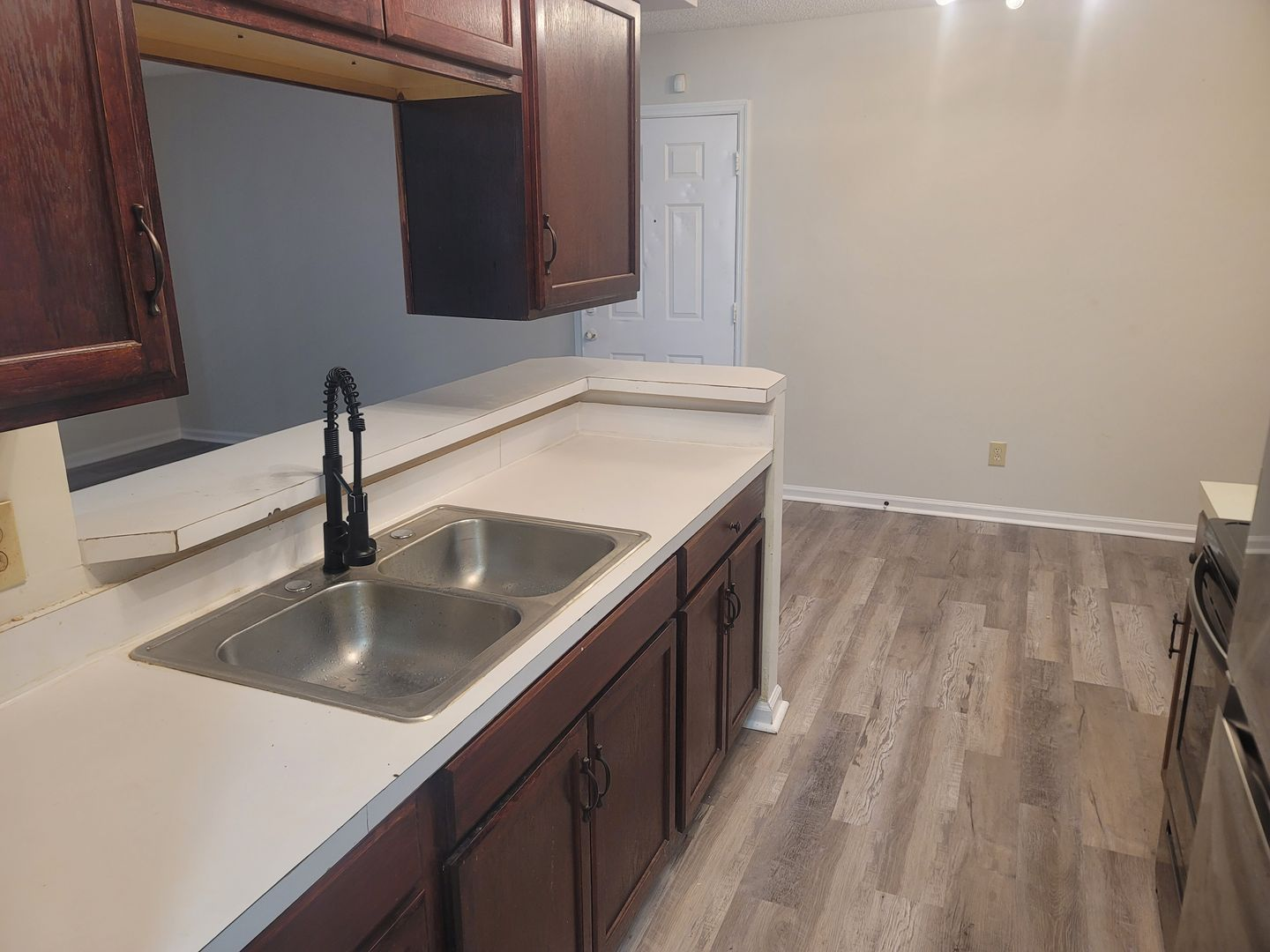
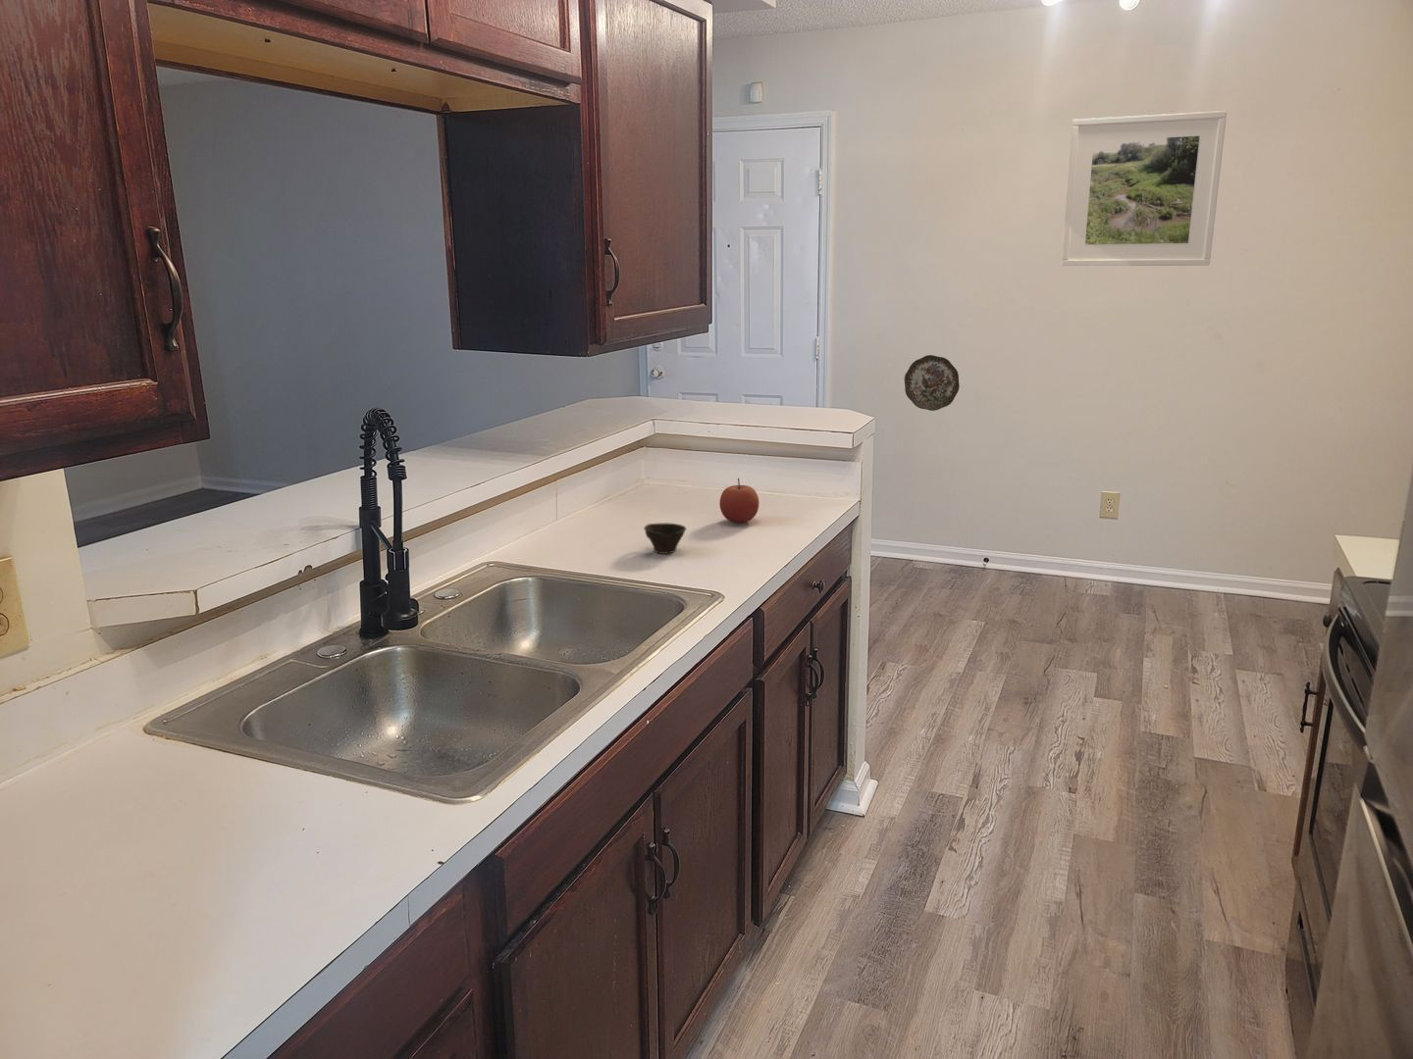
+ apple (739, 498)
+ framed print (1140, 191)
+ decorative plate (931, 383)
+ cup (663, 537)
